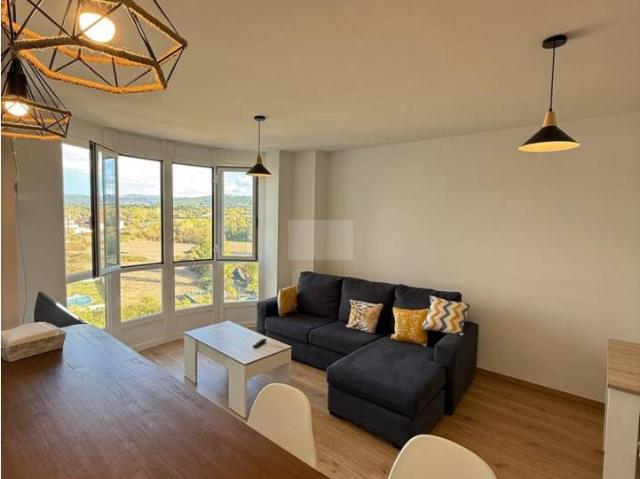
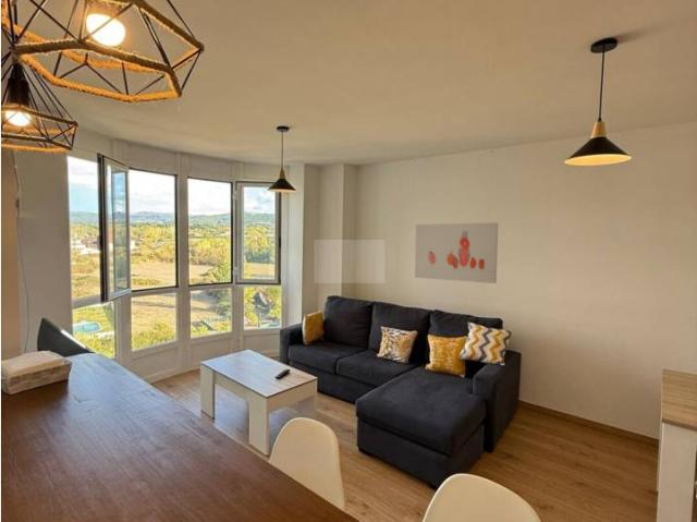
+ wall art (453, 252)
